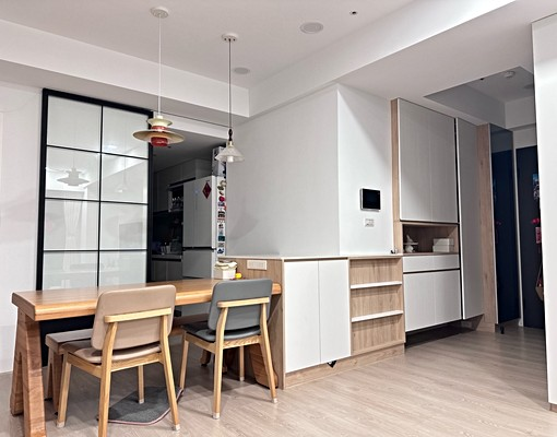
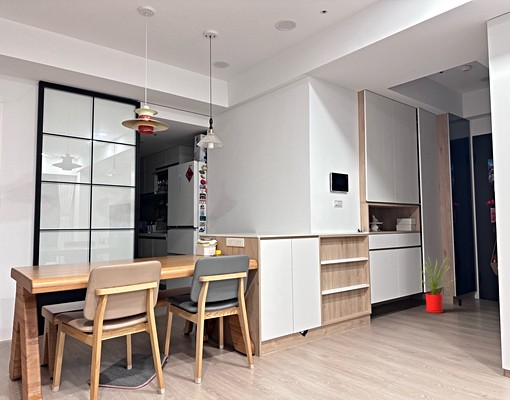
+ house plant (432, 283)
